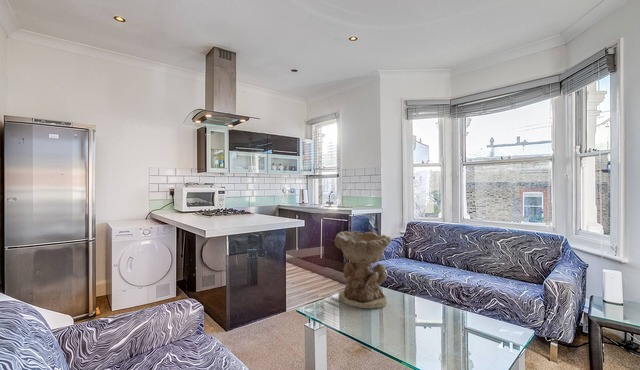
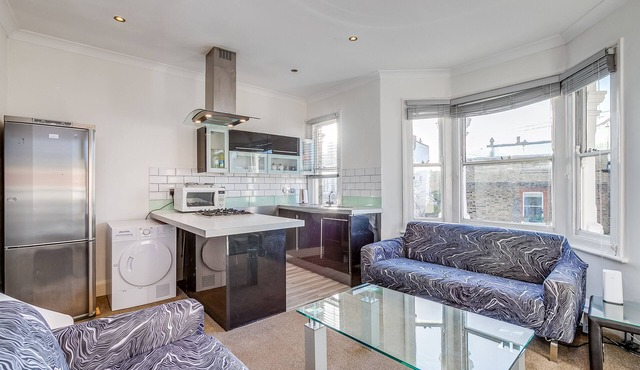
- decorative bowl (362, 266)
